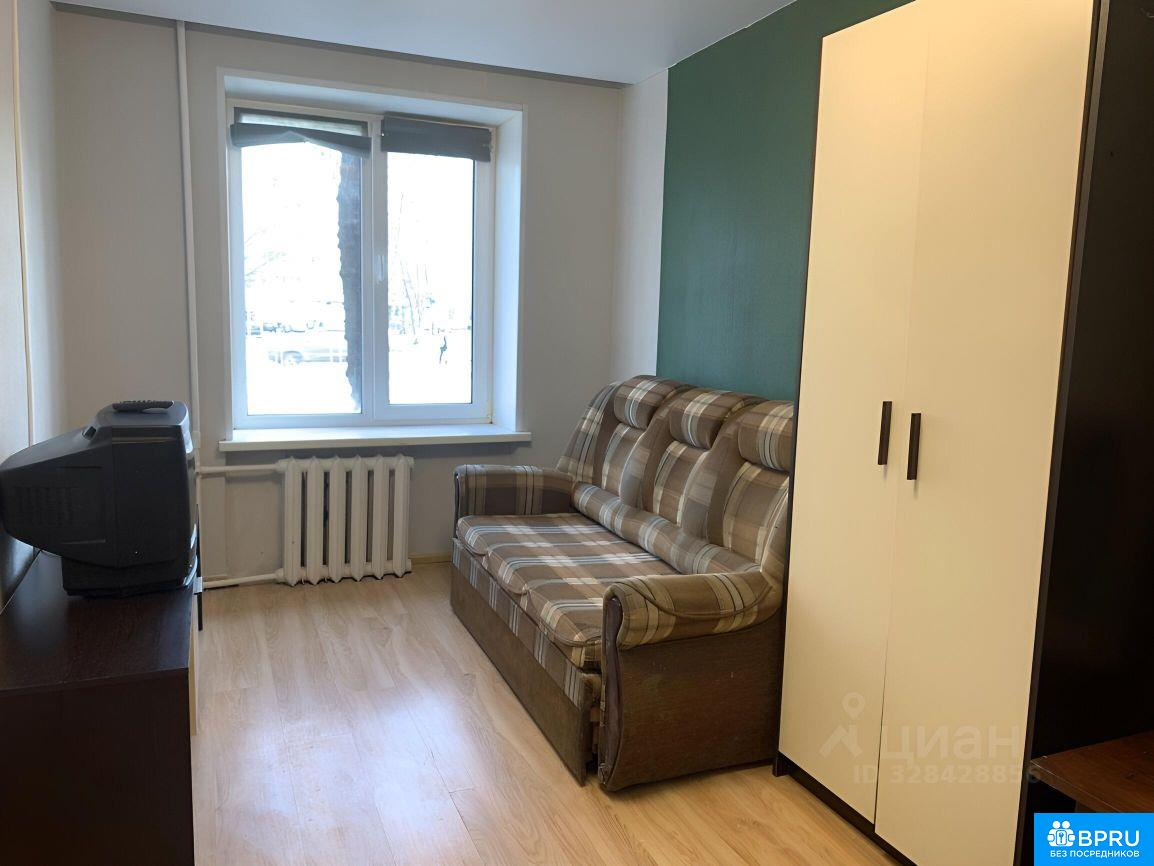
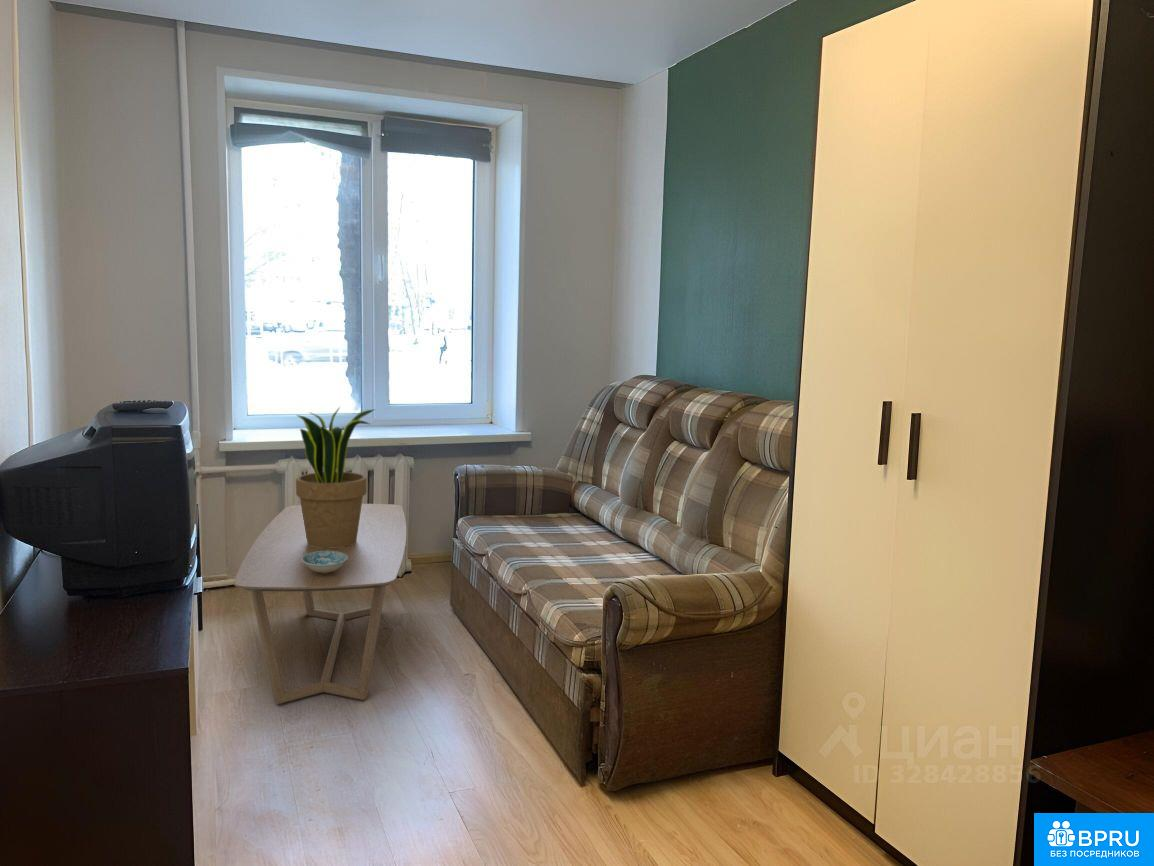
+ potted plant (336, 473)
+ ceramic bowl (324, 564)
+ coffee table (333, 589)
